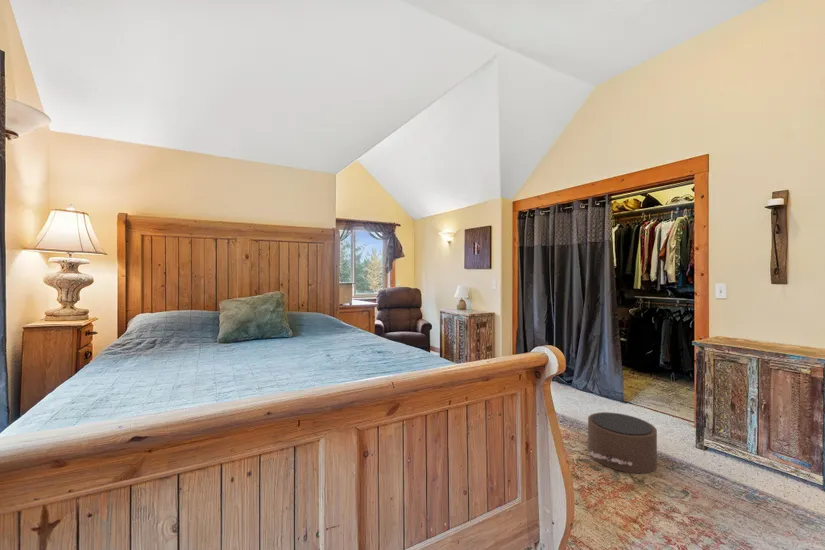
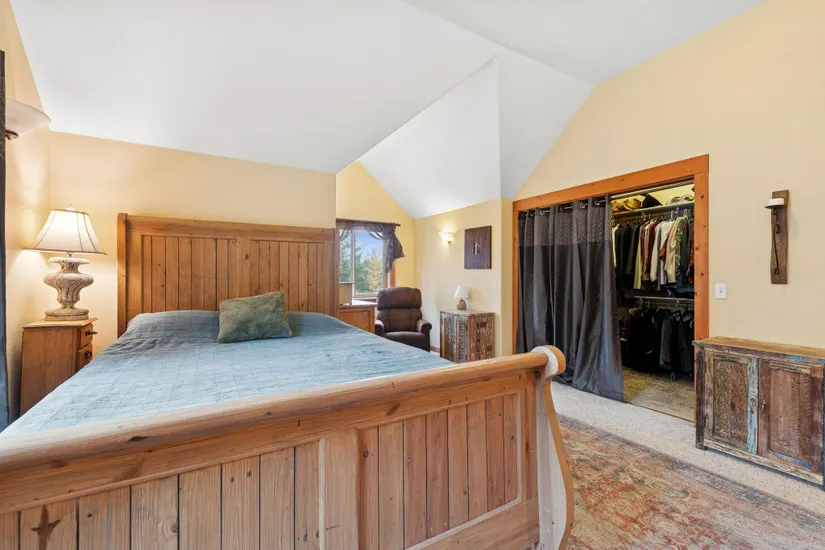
- pouf (615, 438)
